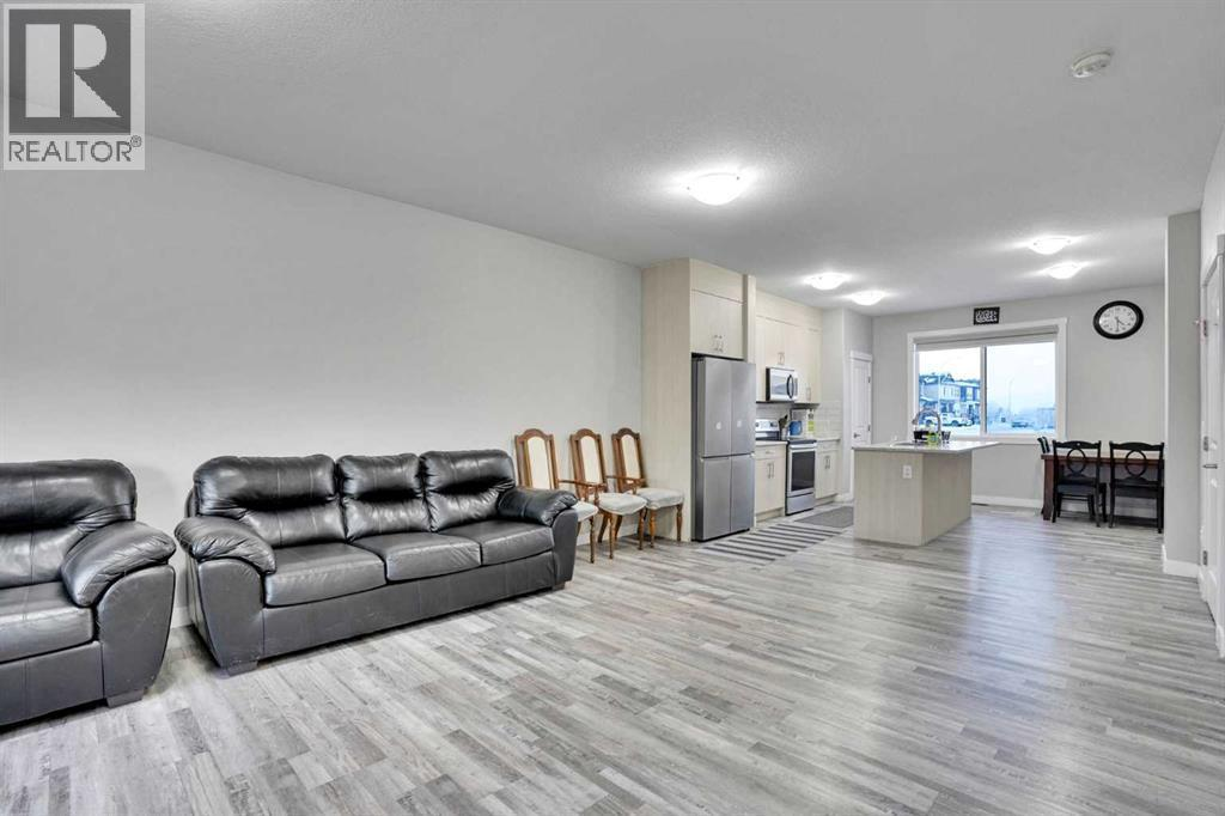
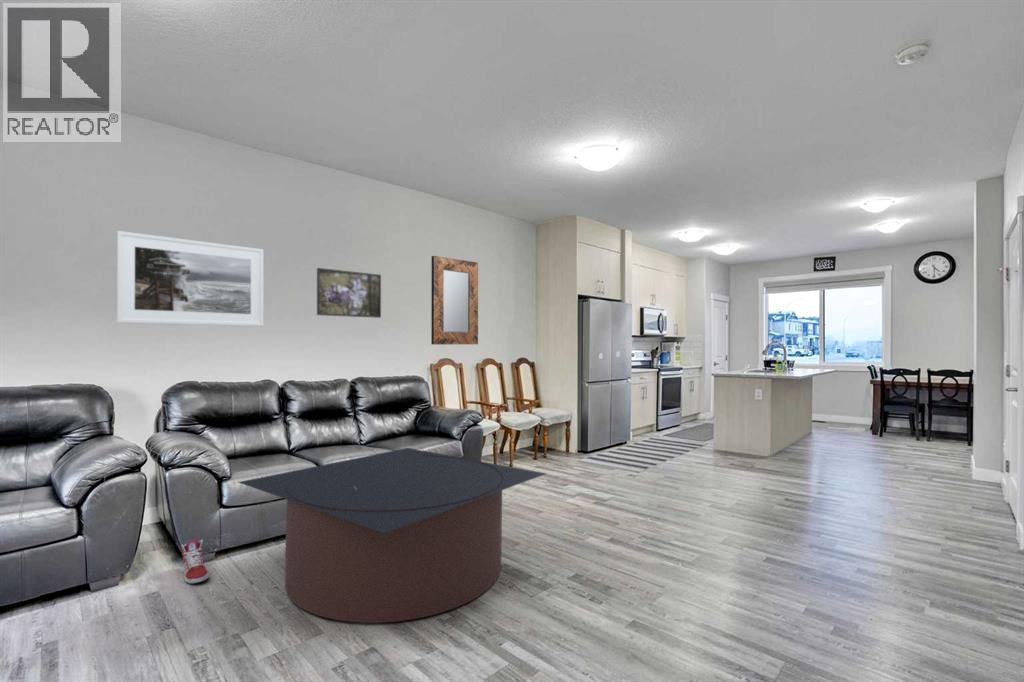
+ home mirror (455, 302)
+ sneaker (194, 559)
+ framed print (350, 293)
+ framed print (196, 282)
+ coffee table (399, 520)
